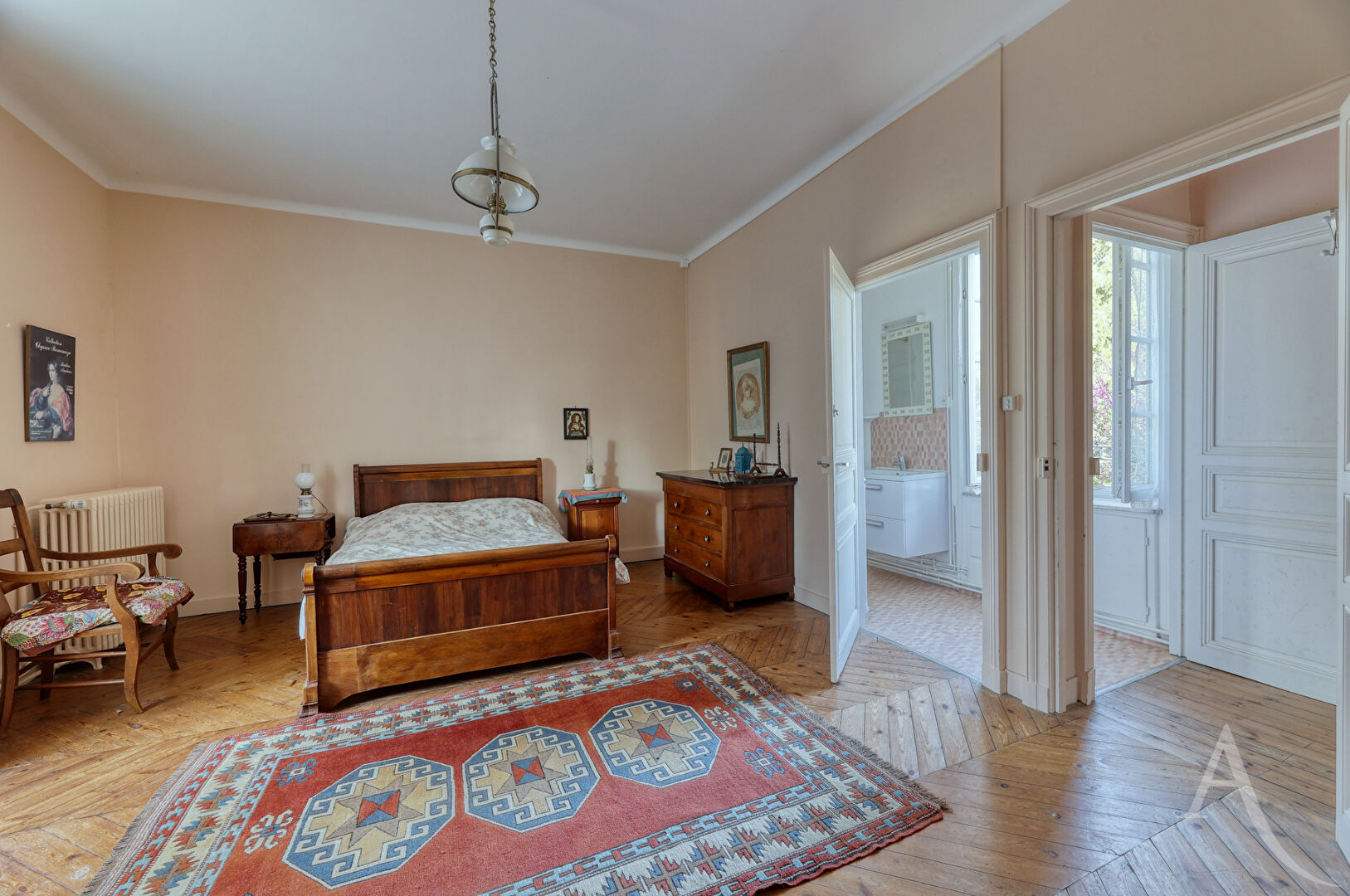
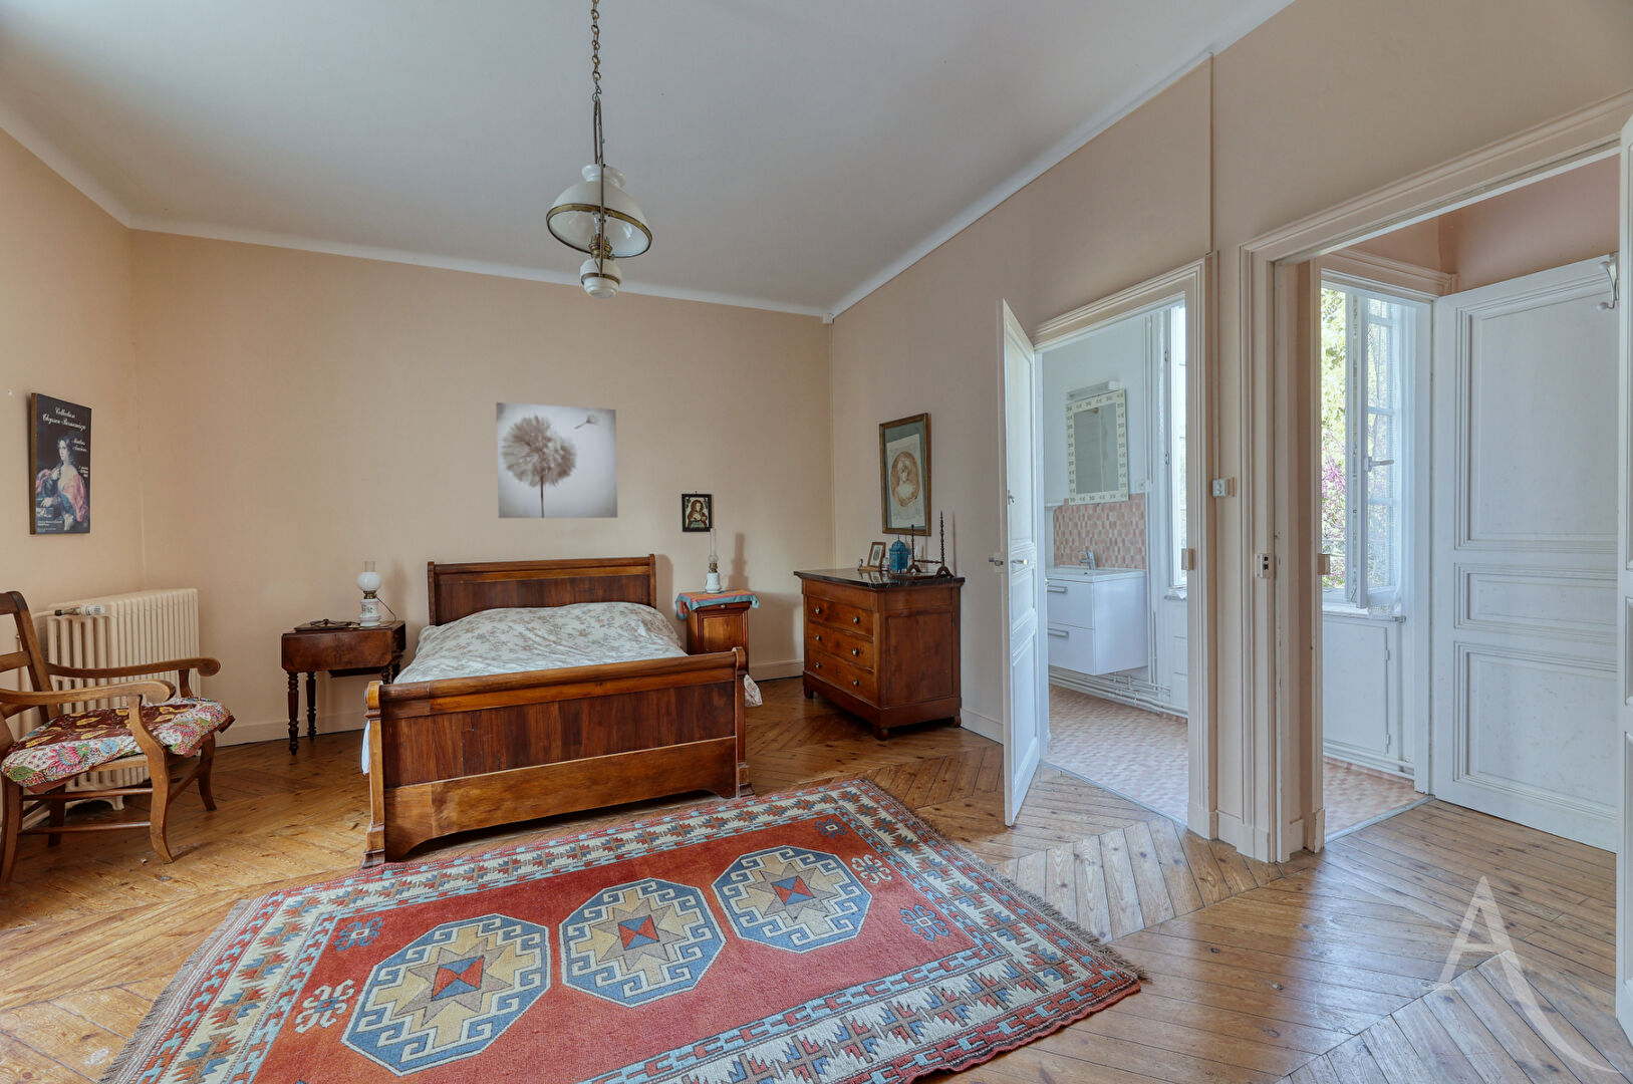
+ wall art (558, 462)
